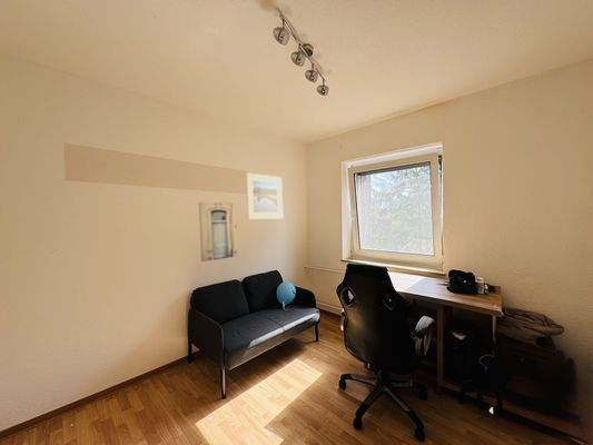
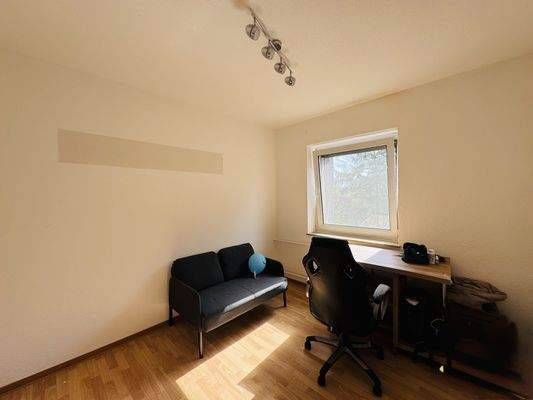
- wall art (218, 230)
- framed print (265, 197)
